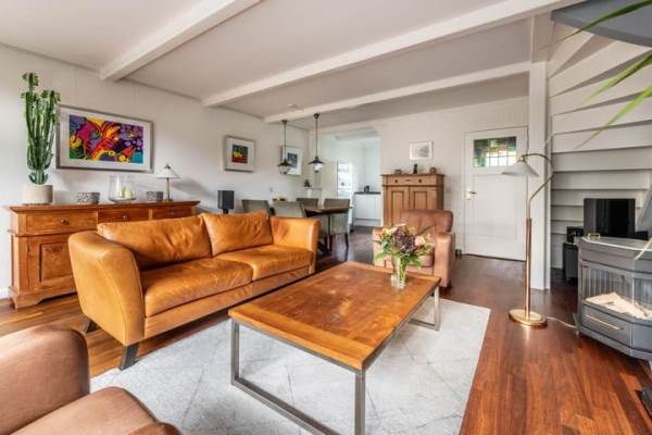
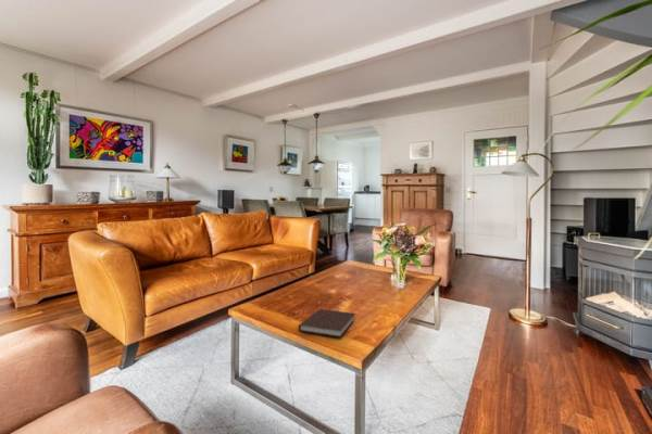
+ notebook (328, 321)
